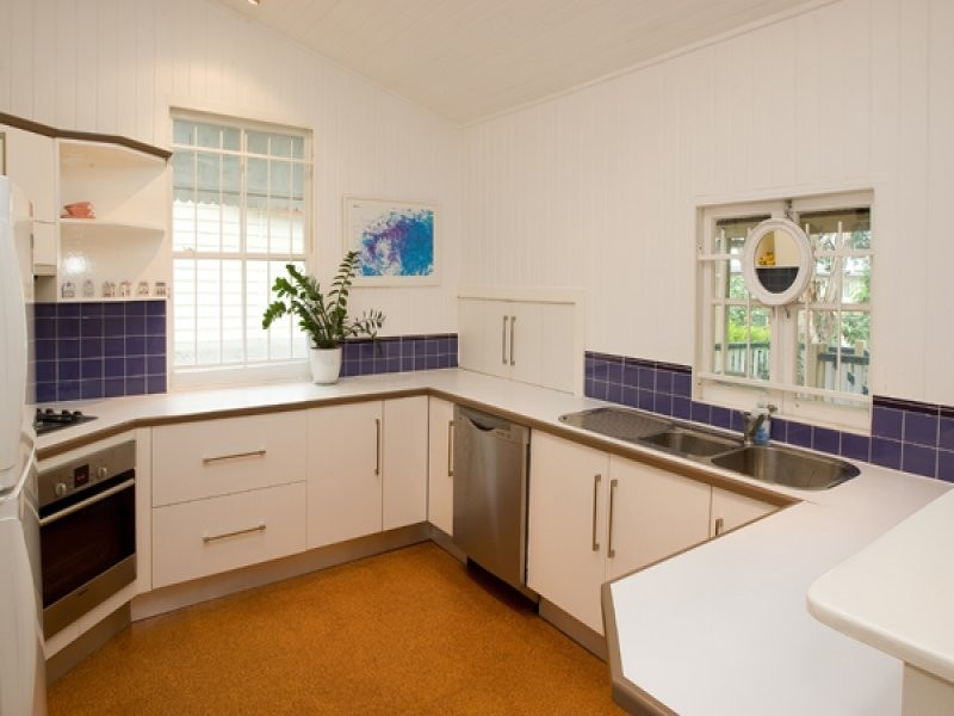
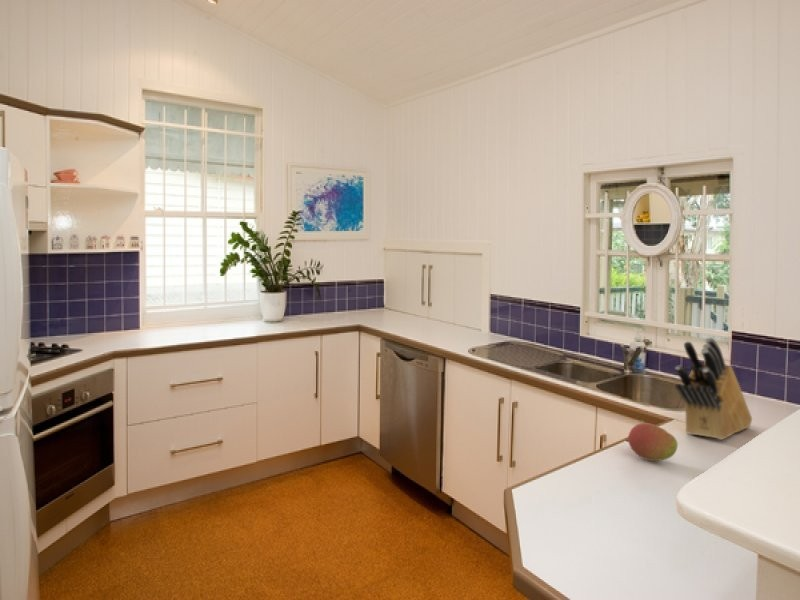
+ knife block (714, 384)
+ fruit (650, 441)
